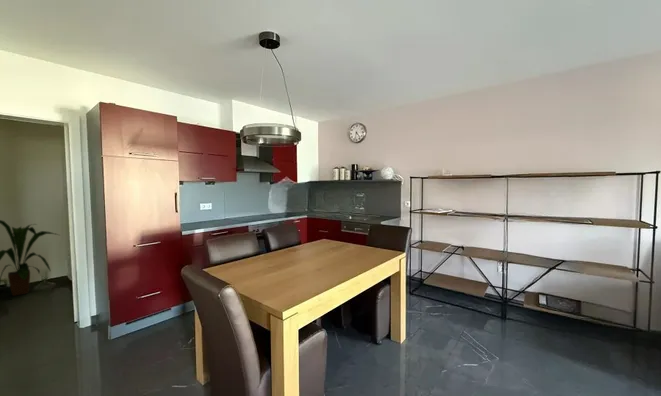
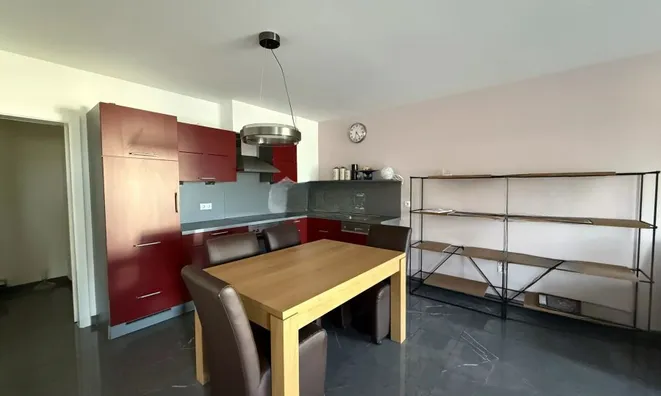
- house plant (28, 255)
